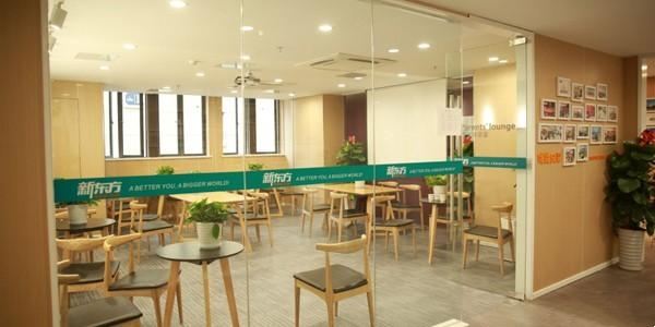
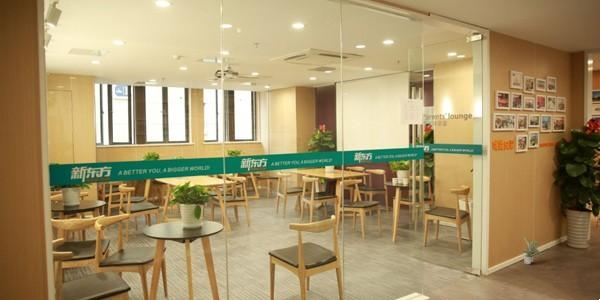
+ potted plant (531, 251)
